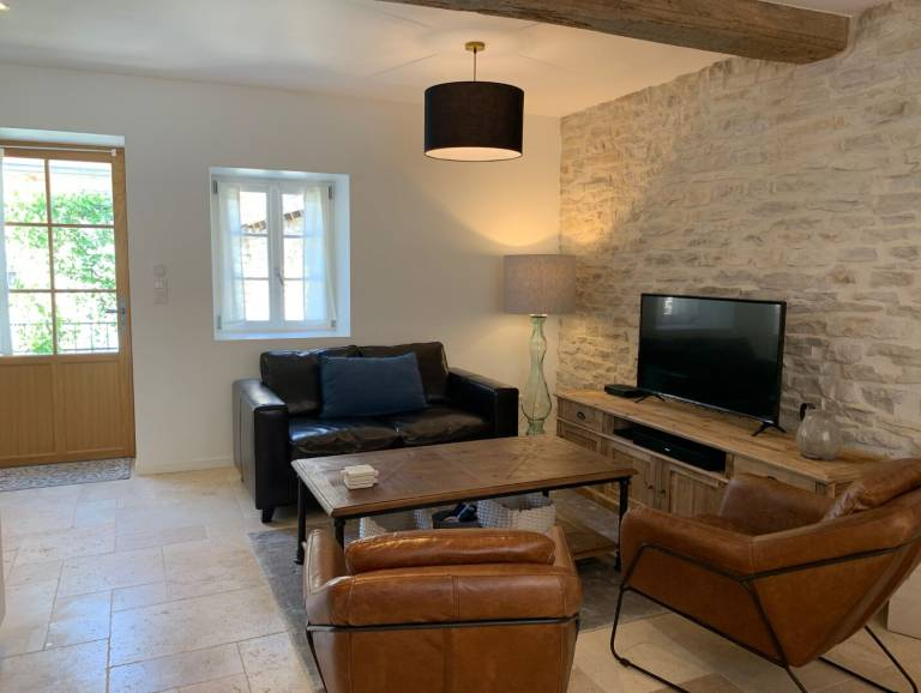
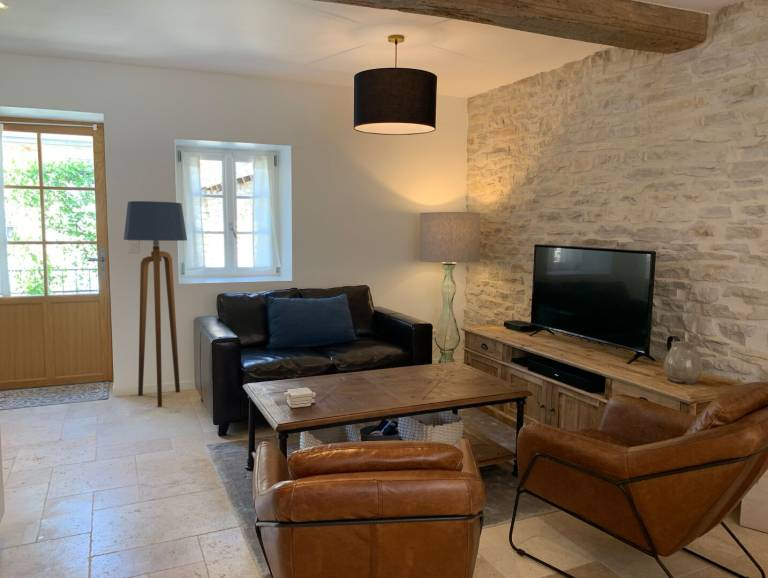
+ floor lamp (157, 302)
